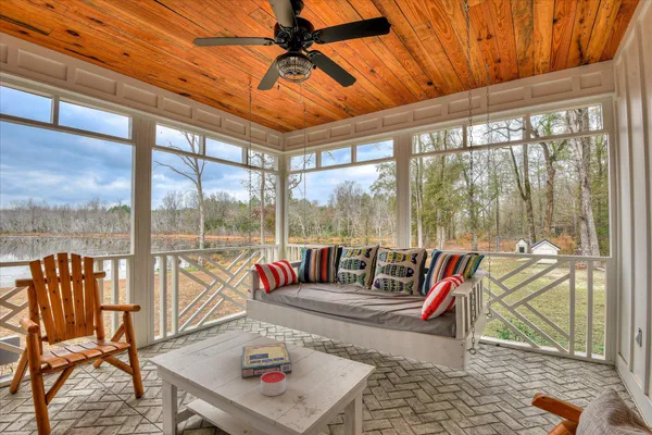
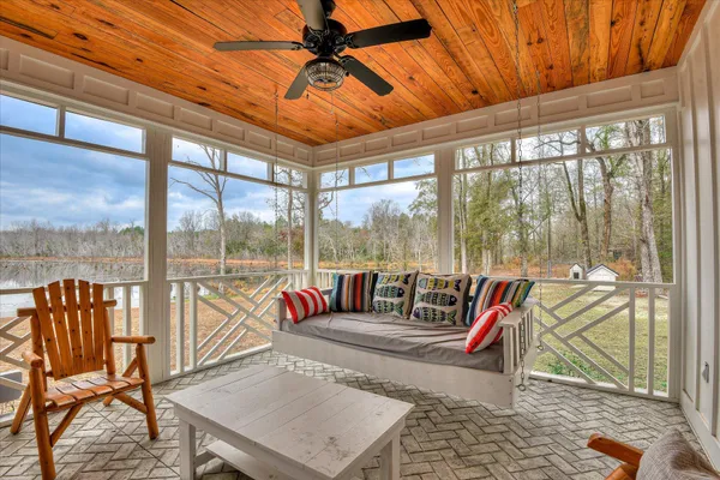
- candle (273, 382)
- video game box (265, 358)
